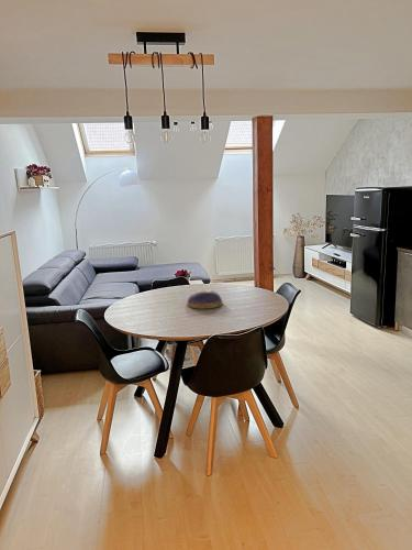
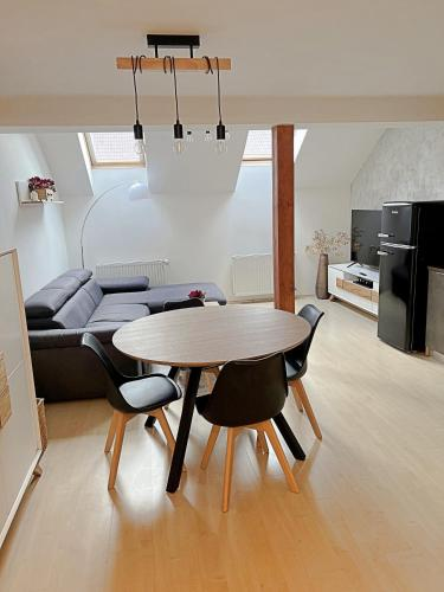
- decorative bowl (204, 296)
